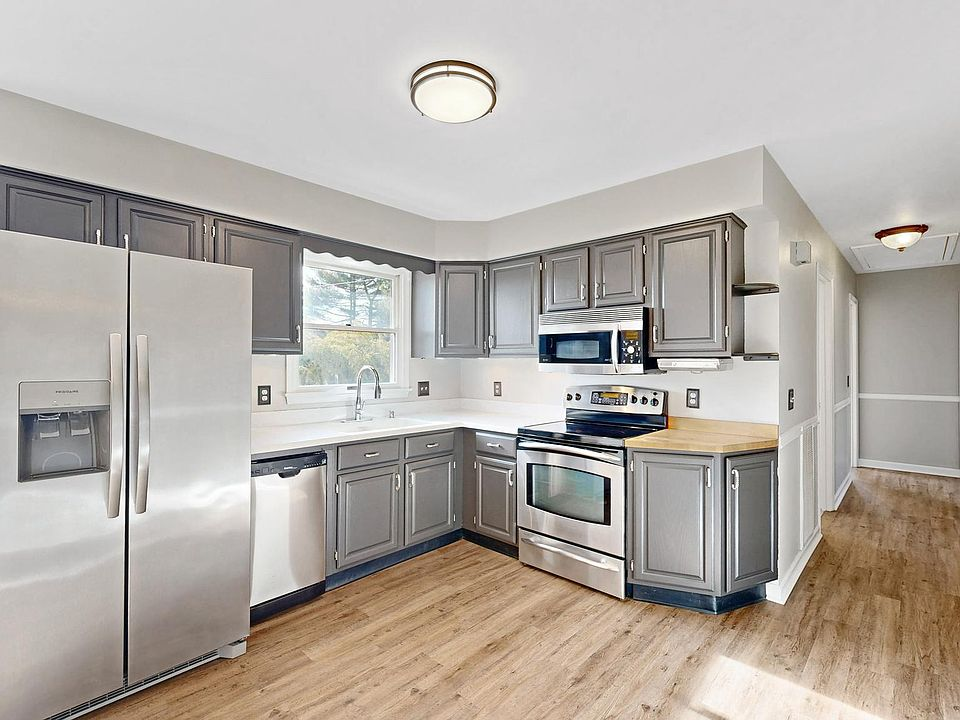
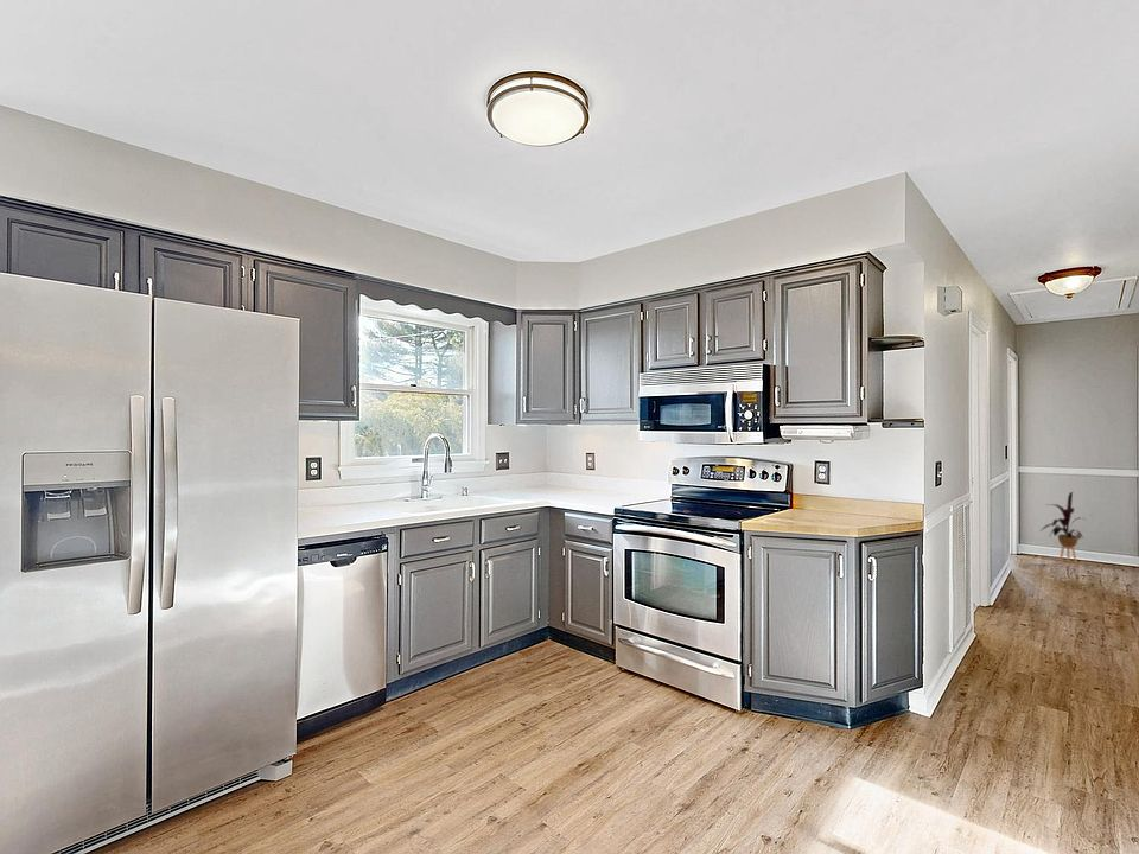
+ house plant (1063, 527)
